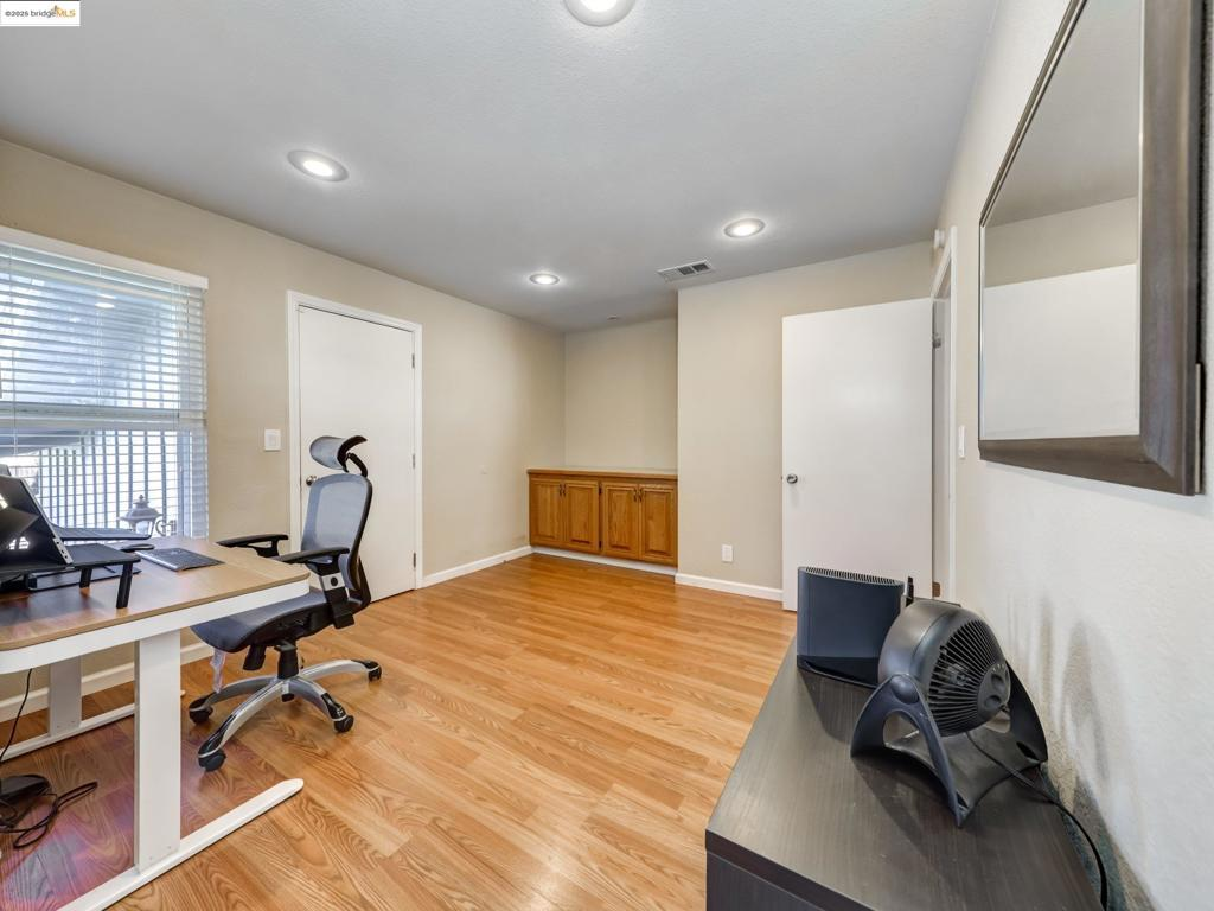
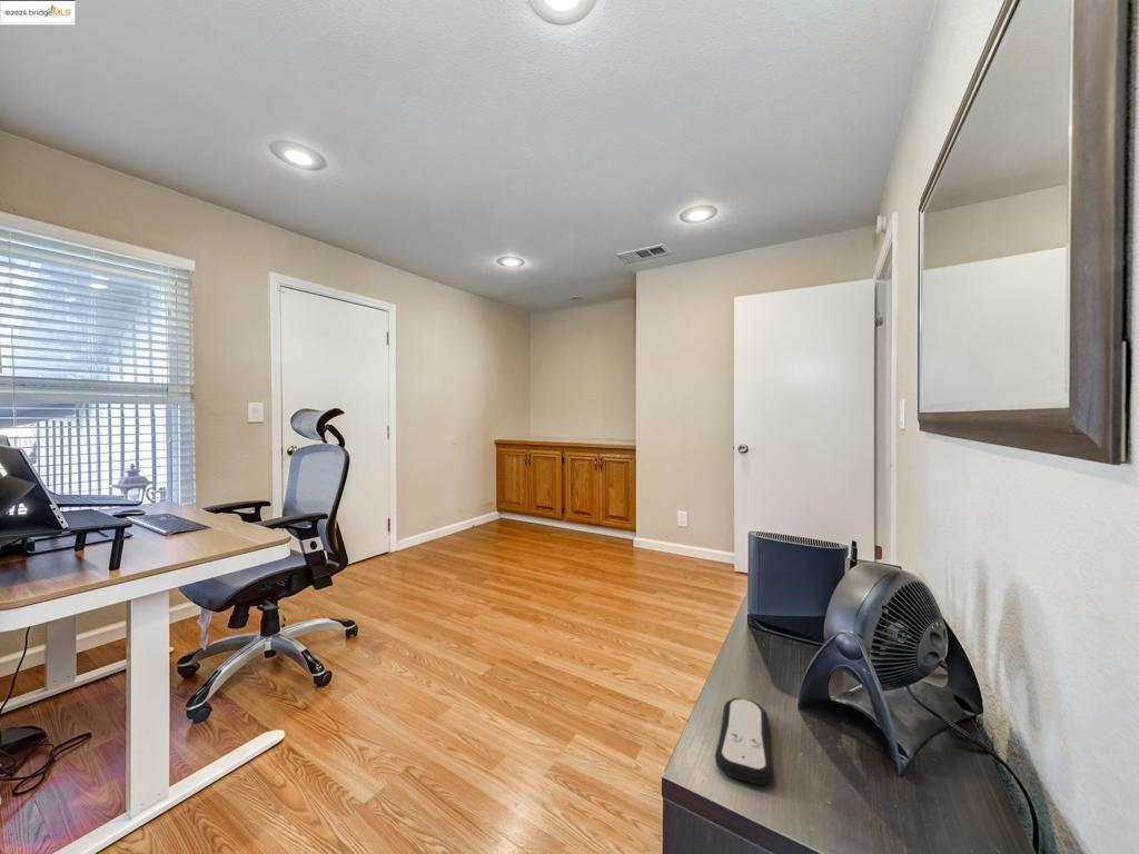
+ remote control (744, 735)
